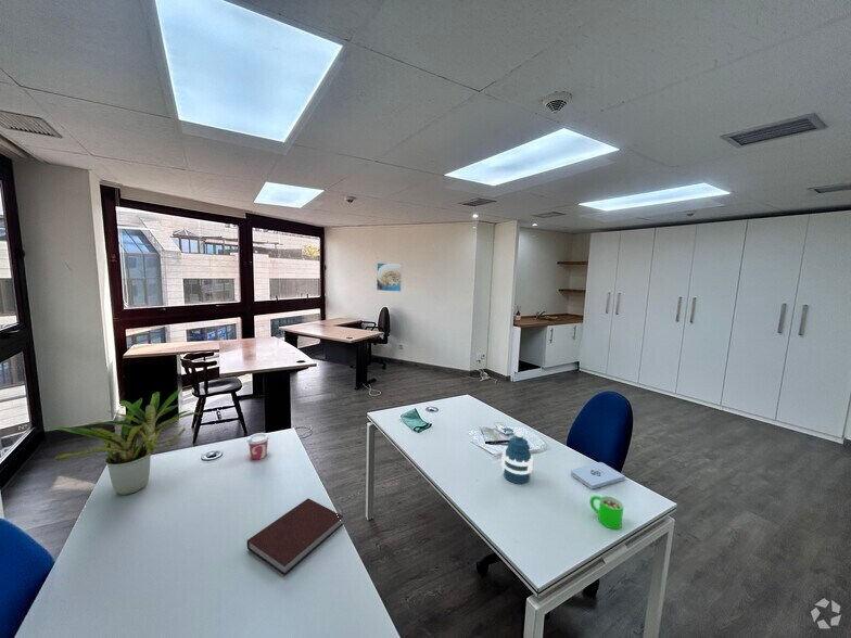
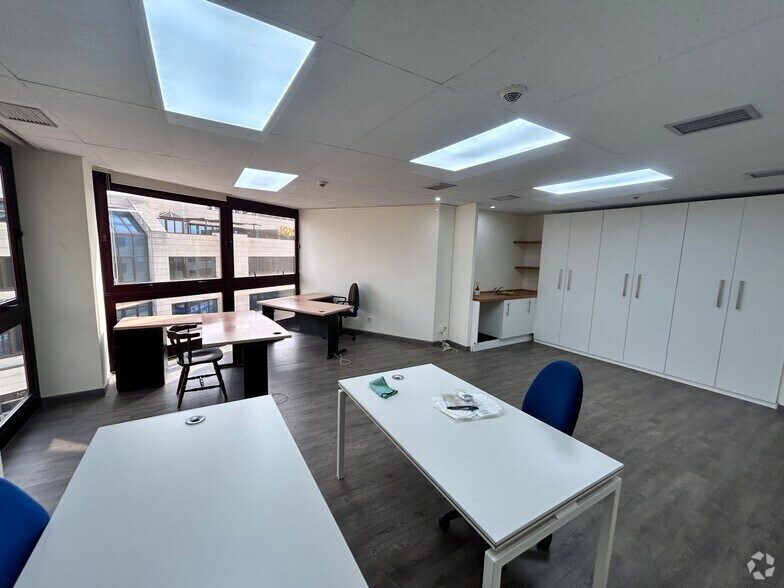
- cup (258, 446)
- notebook (297, 531)
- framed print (389, 277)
- potted plant (140, 443)
- notepad (596, 474)
- mug (605, 509)
- water bottle (517, 454)
